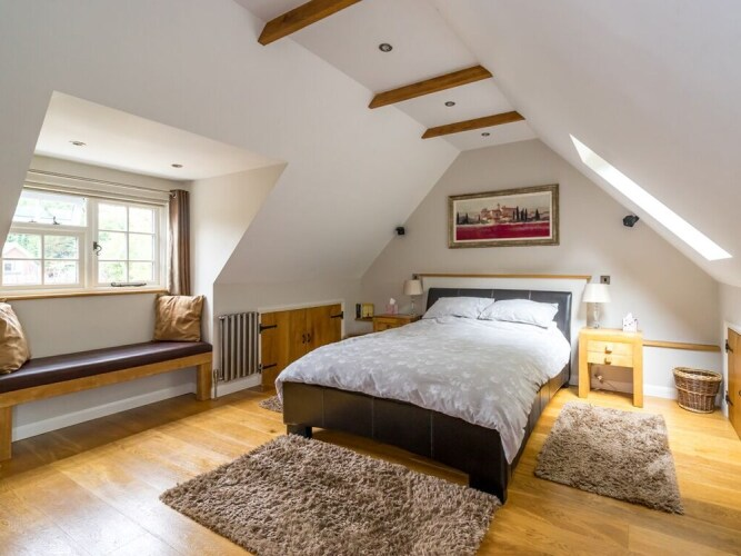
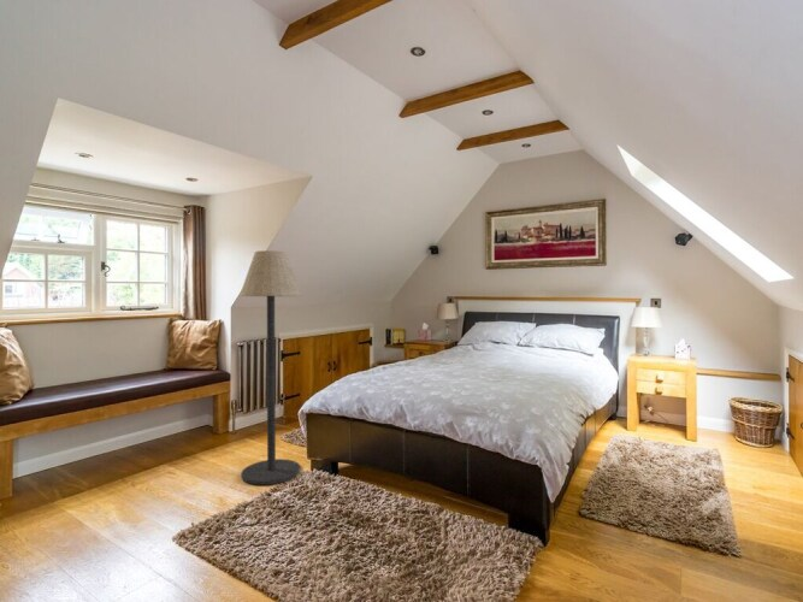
+ floor lamp (271, 362)
